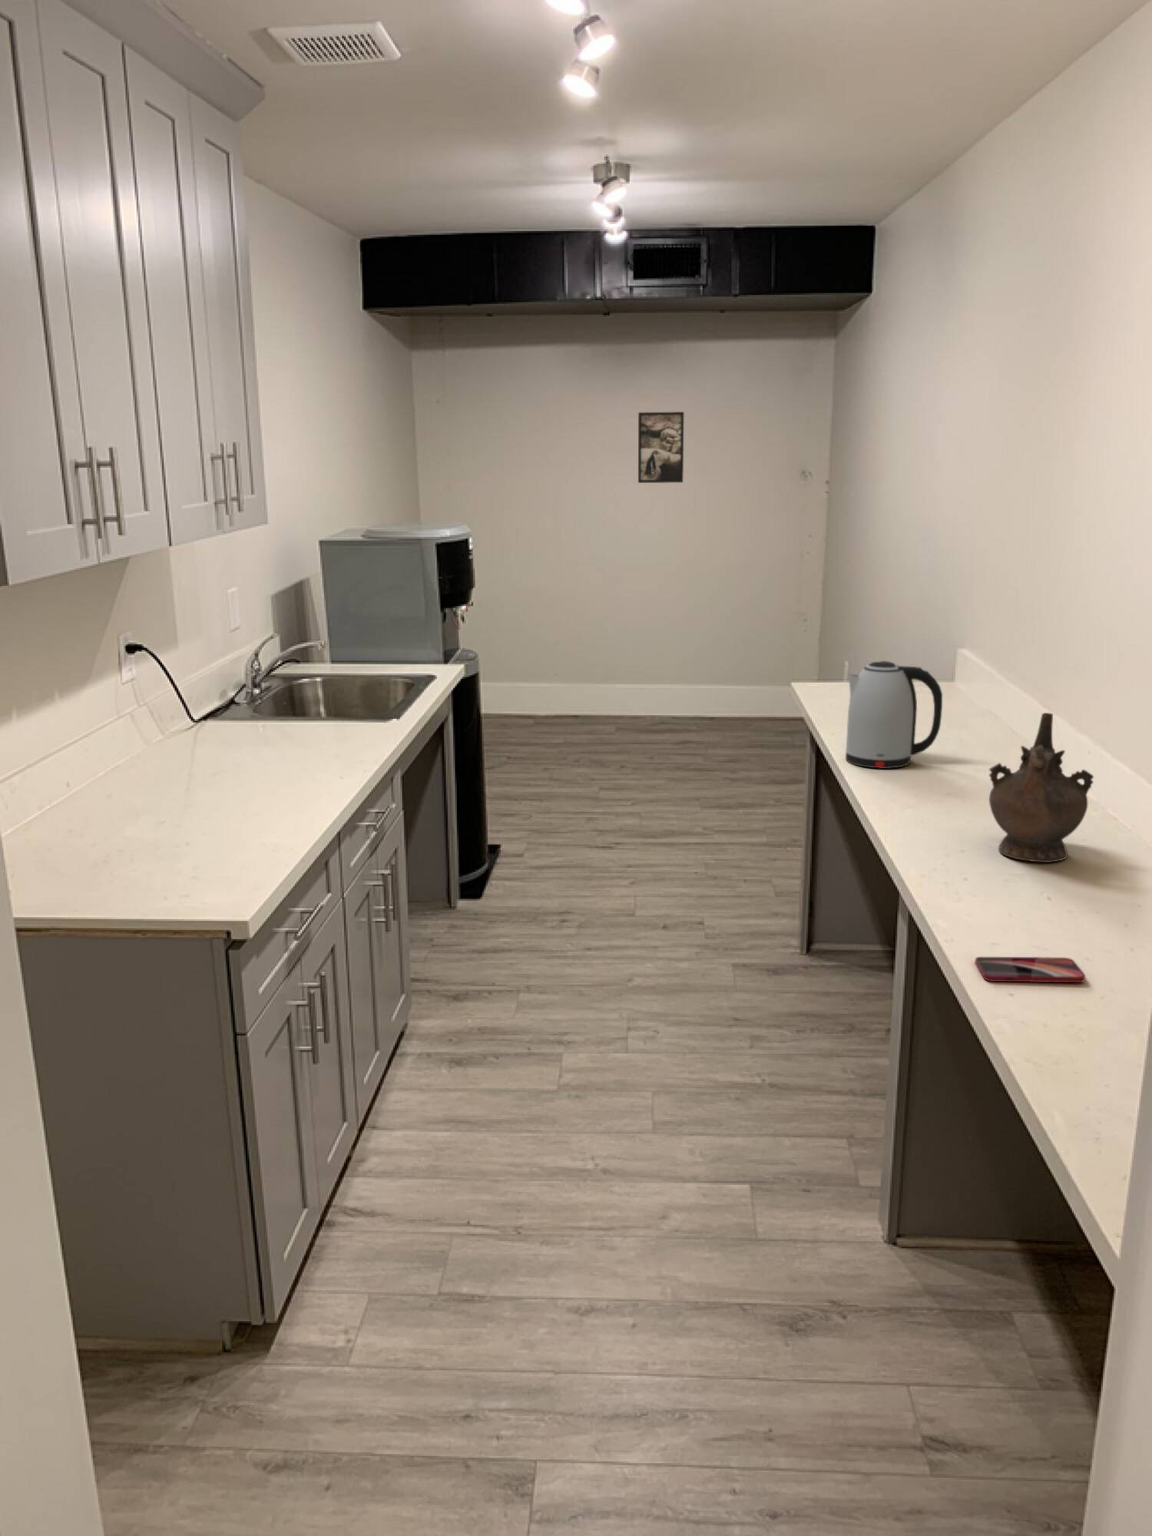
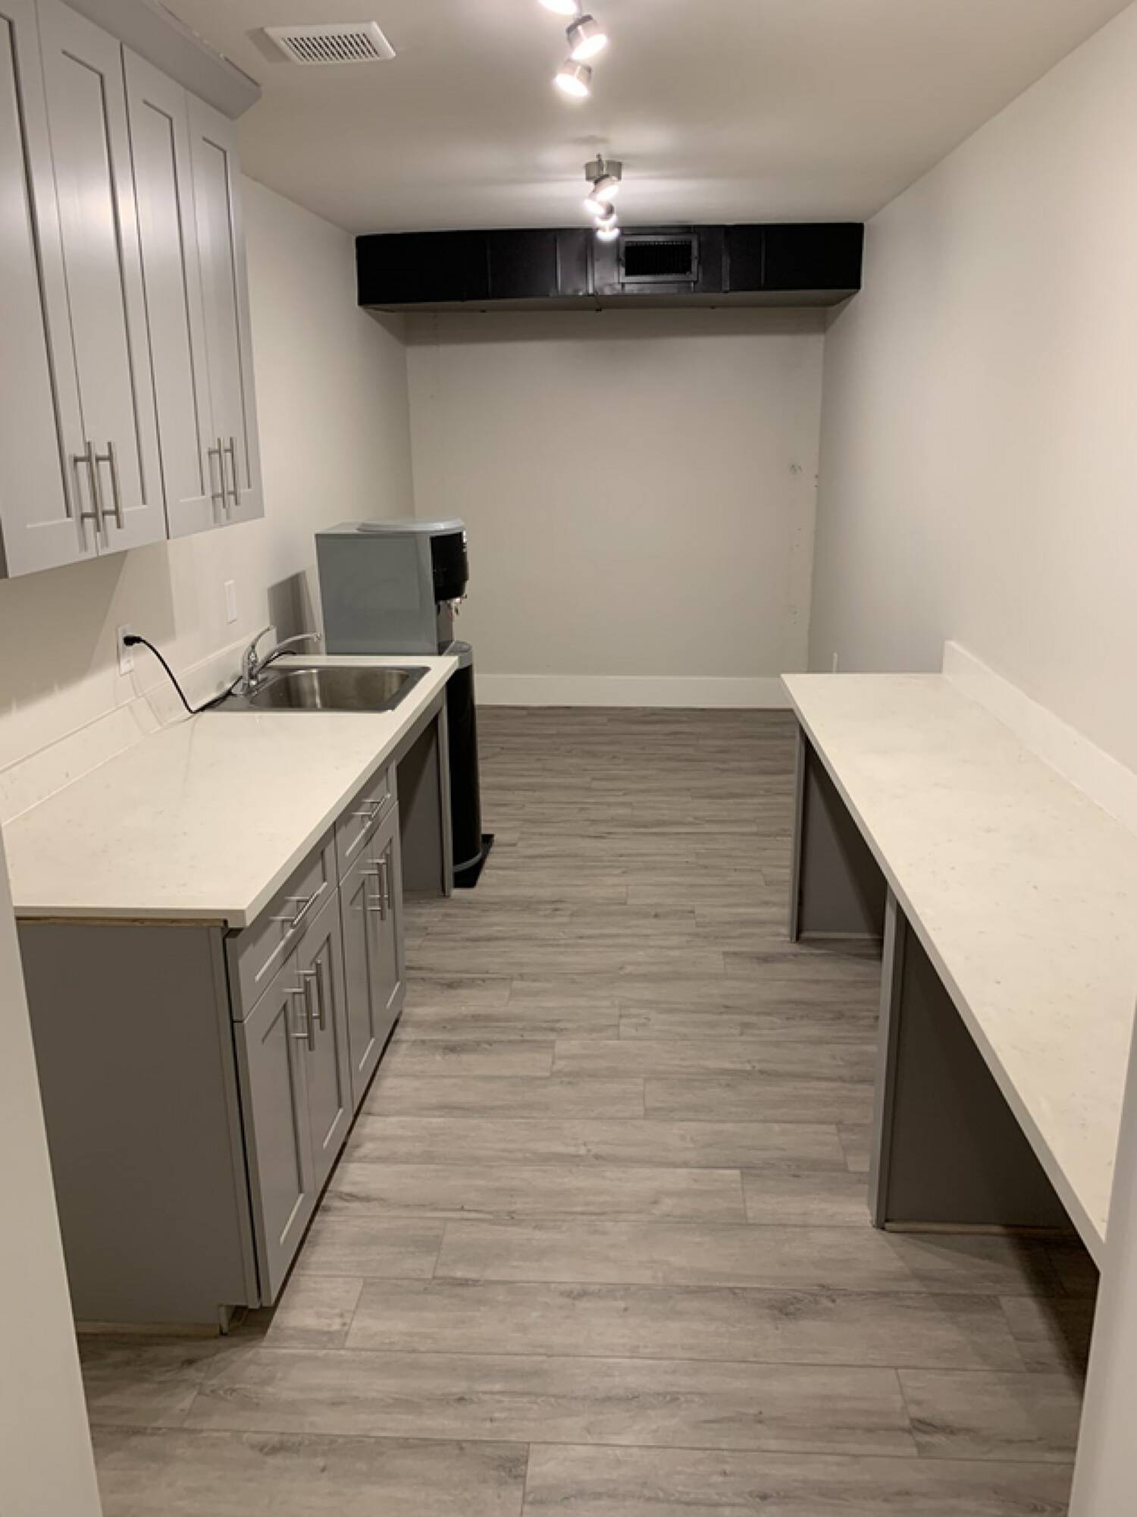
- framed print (661, 447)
- ceremonial vessel (1039, 786)
- kettle (893, 712)
- smartphone (1029, 969)
